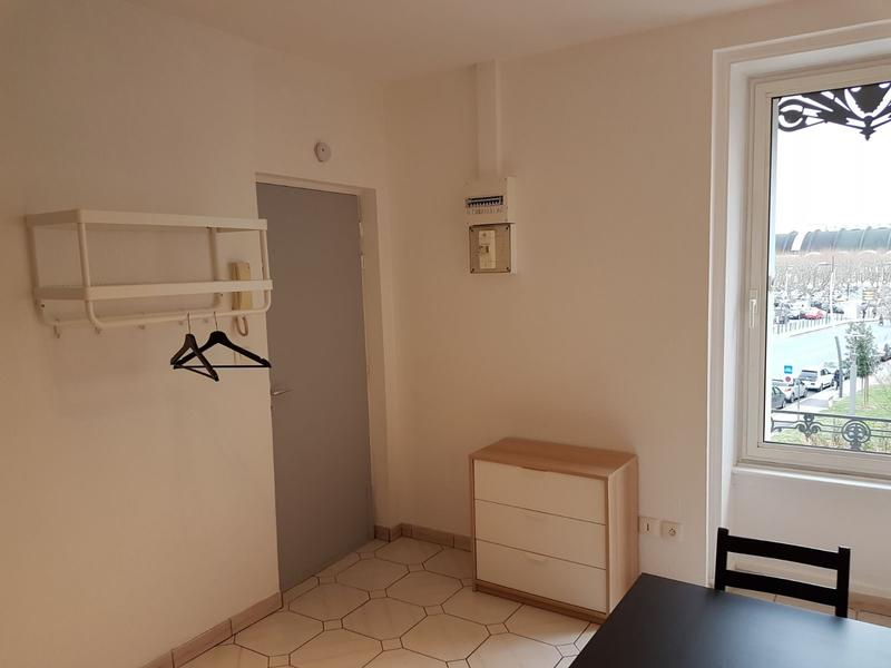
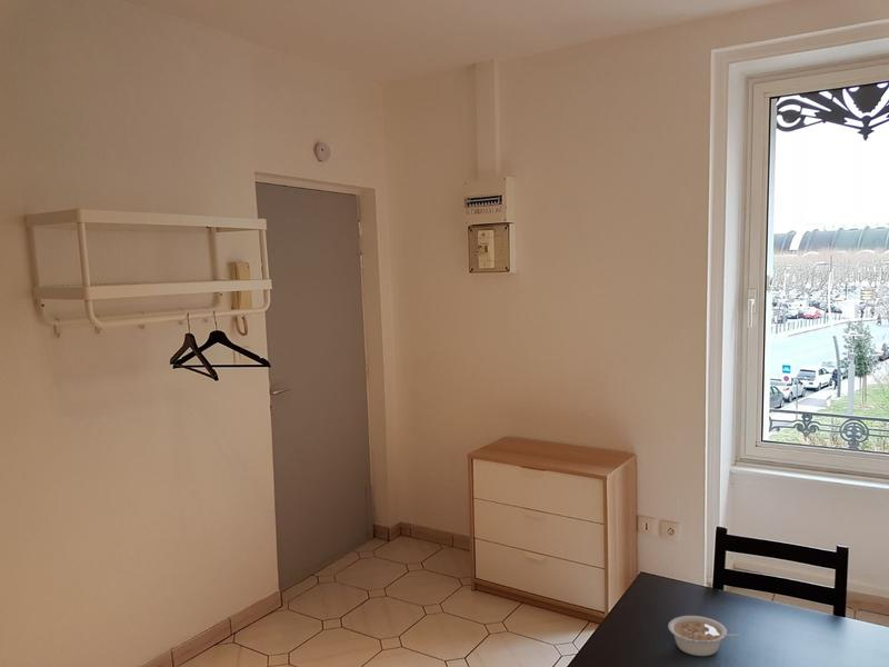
+ legume (699, 635)
